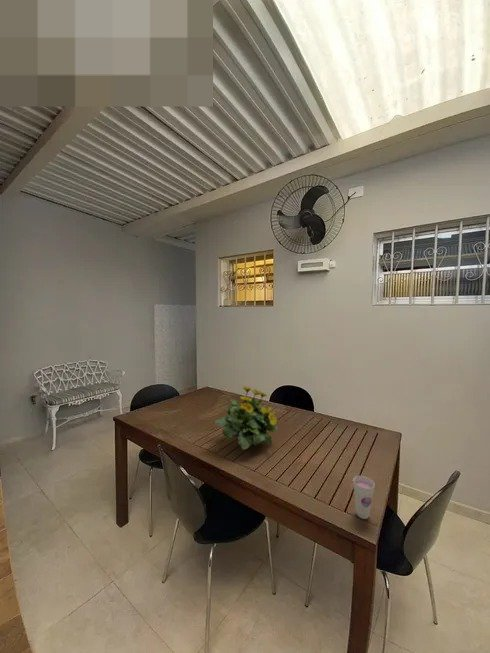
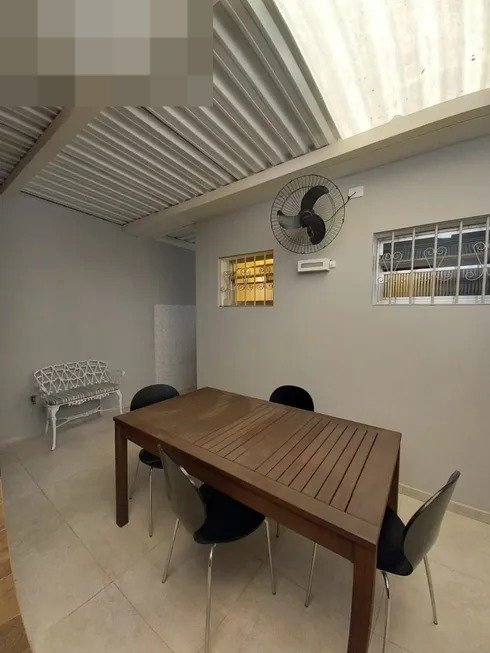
- flowering plant (246, 416)
- cup (363, 498)
